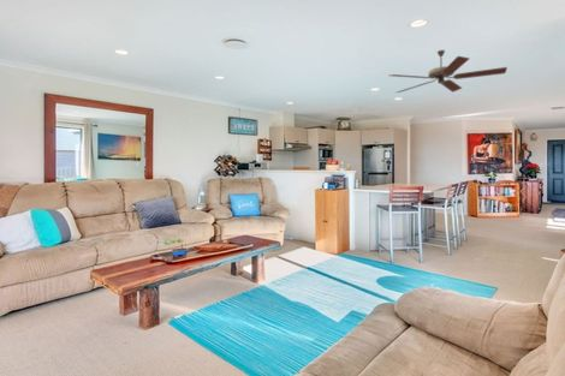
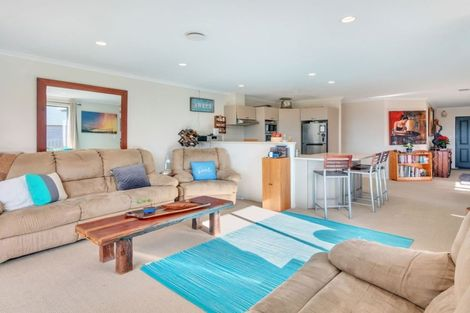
- ceiling fan (445, 66)
